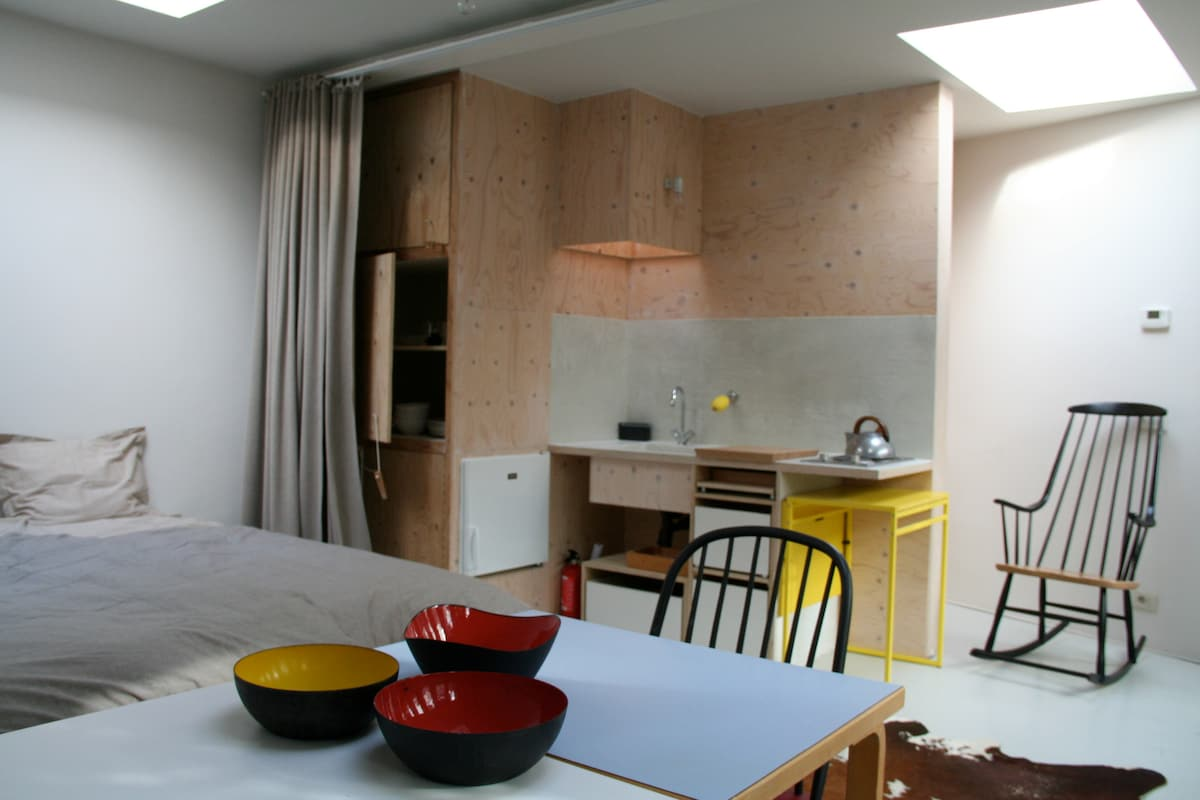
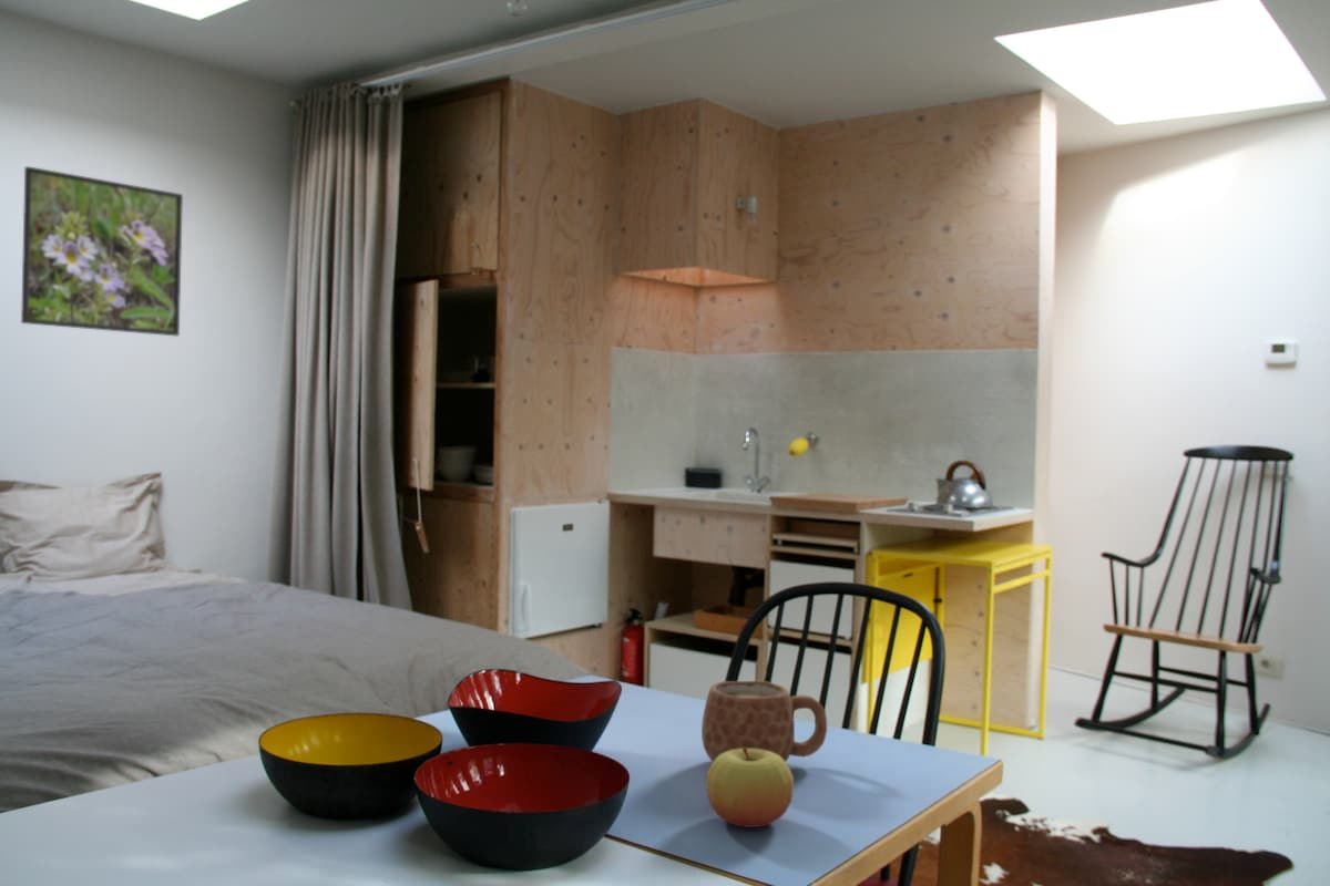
+ mug (765, 725)
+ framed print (105, 255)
+ apple (749, 784)
